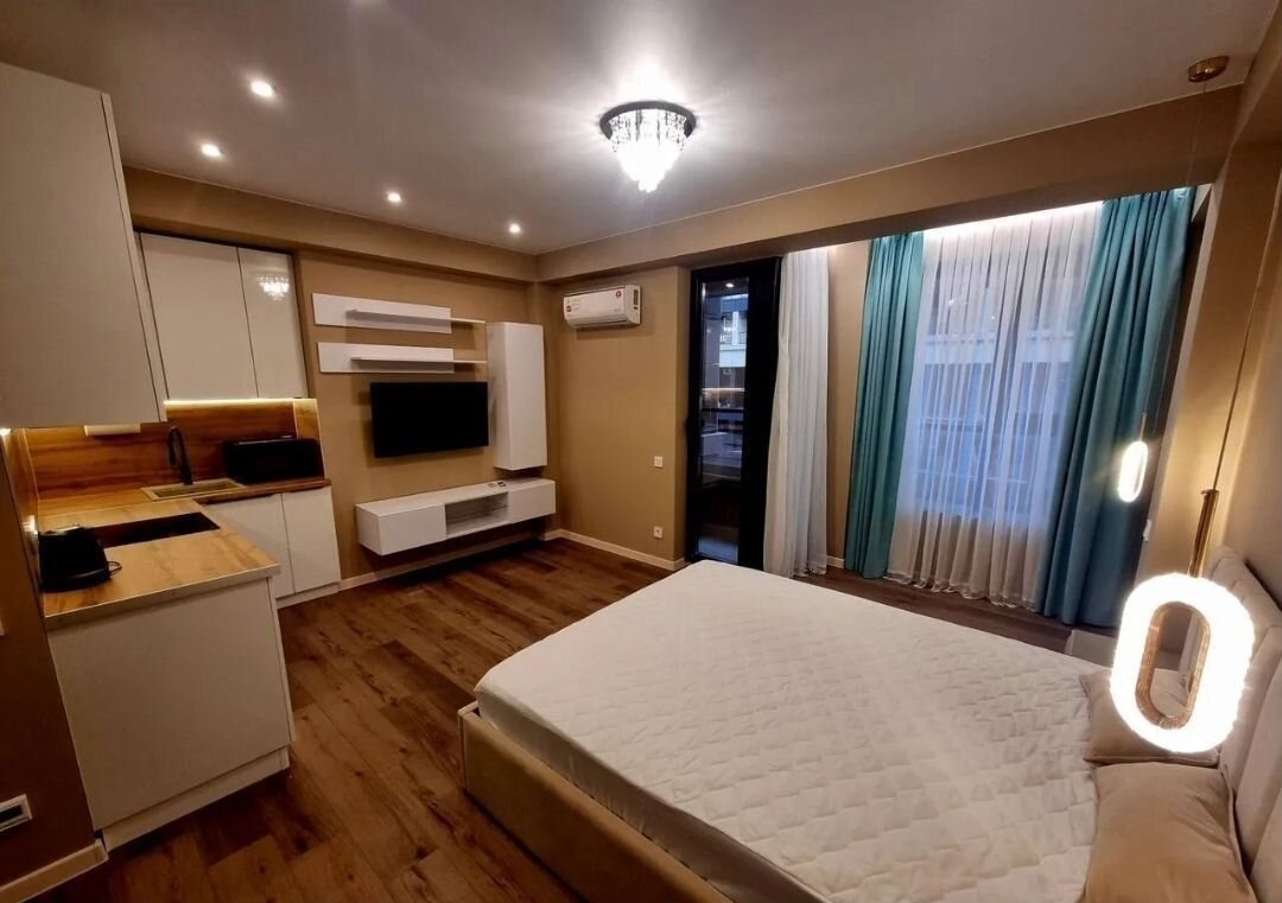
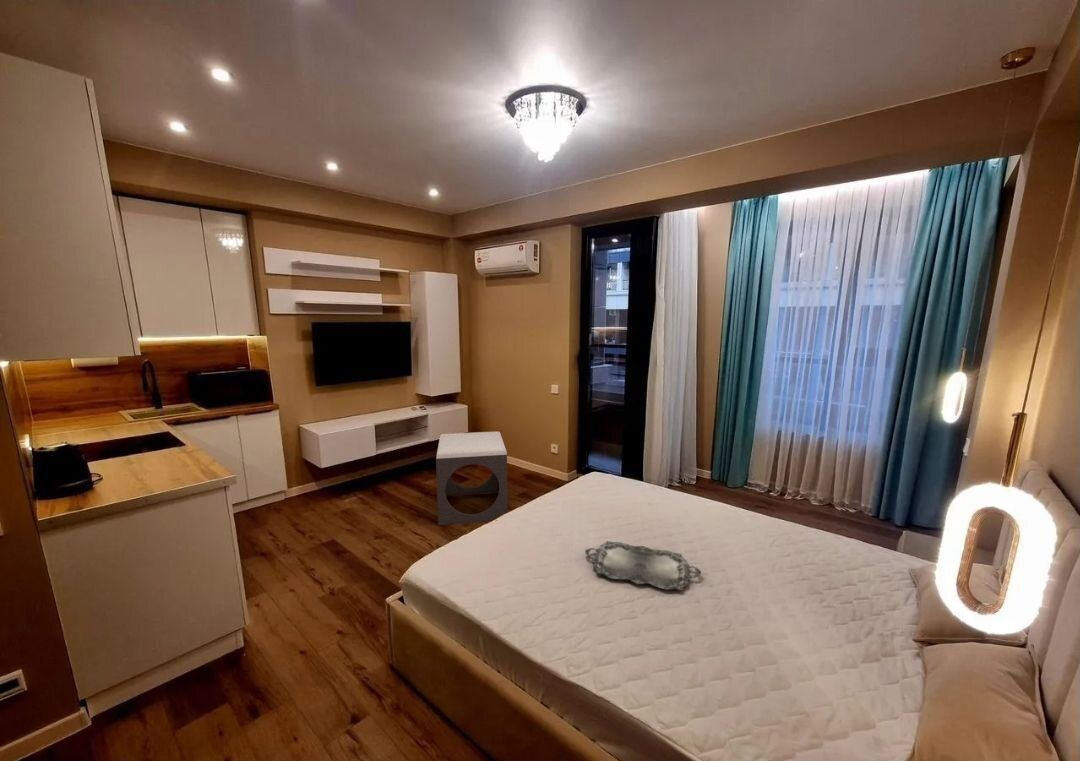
+ serving tray (640, 563)
+ footstool (469, 464)
